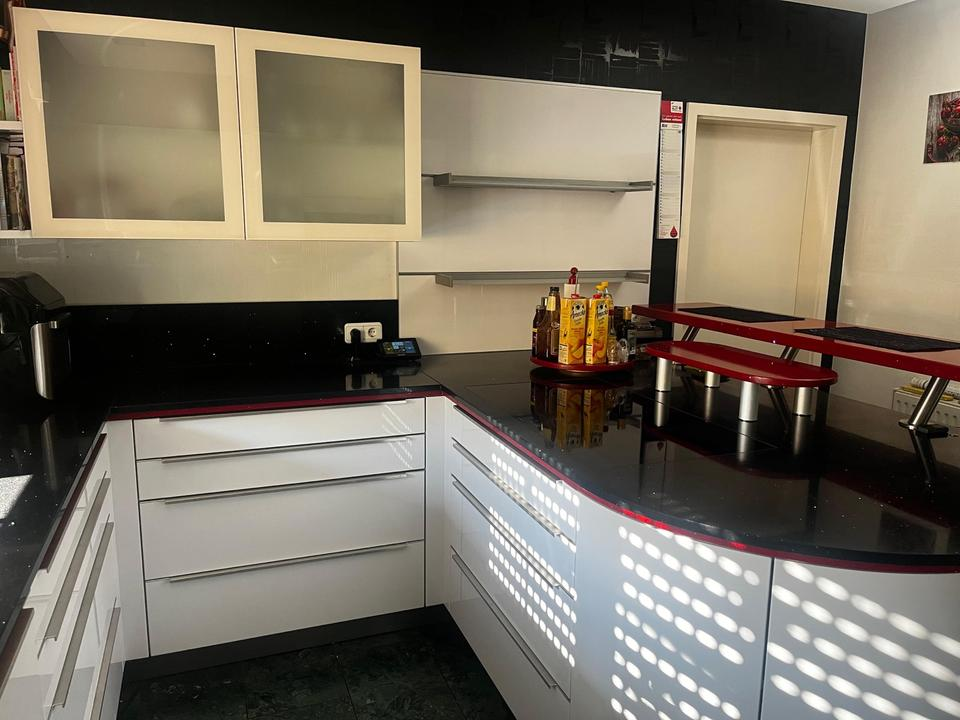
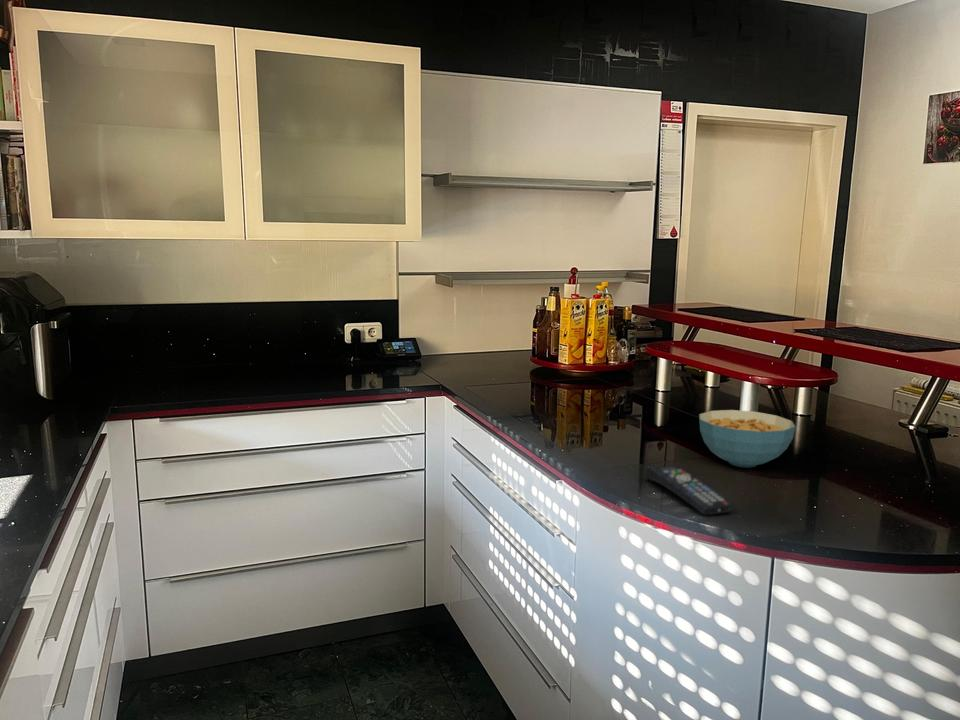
+ remote control (686, 487)
+ cereal bowl (744, 441)
